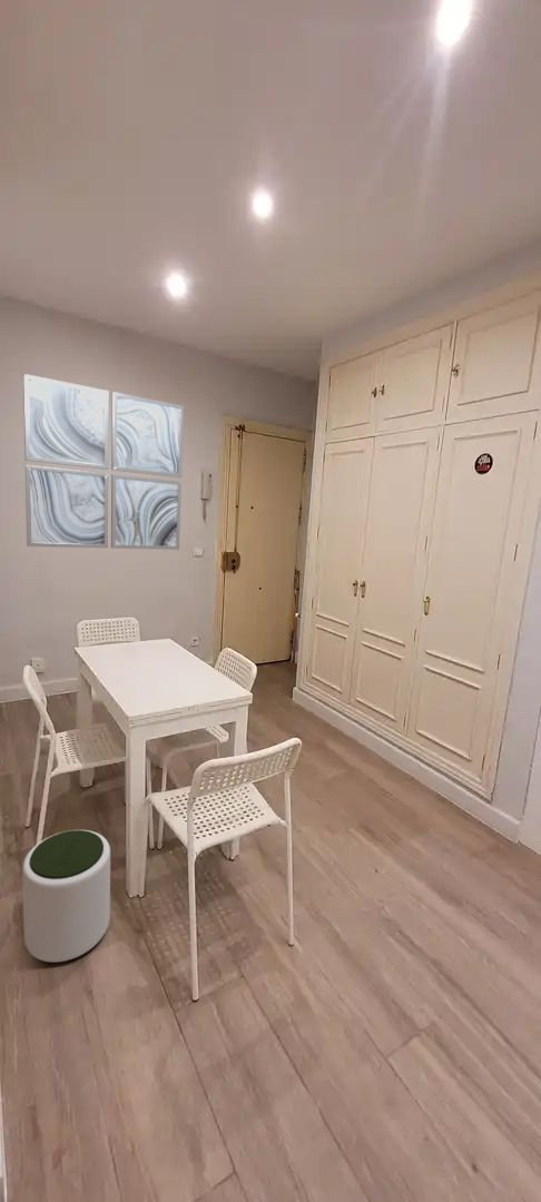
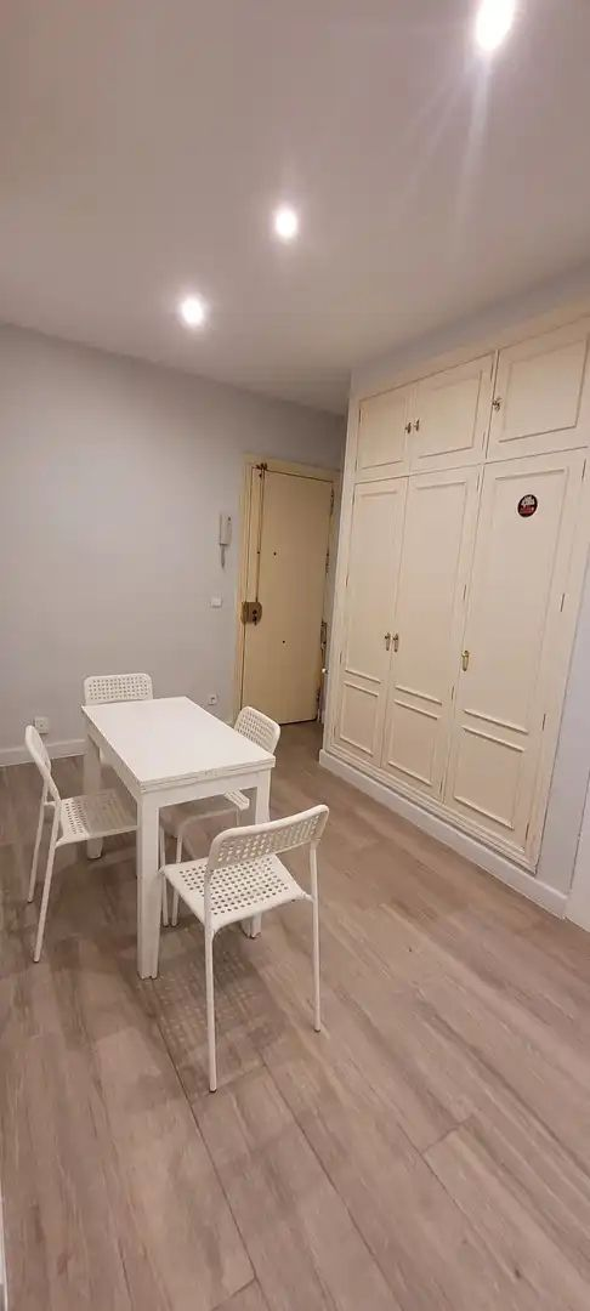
- plant pot (68, 891)
- wall art (111, 474)
